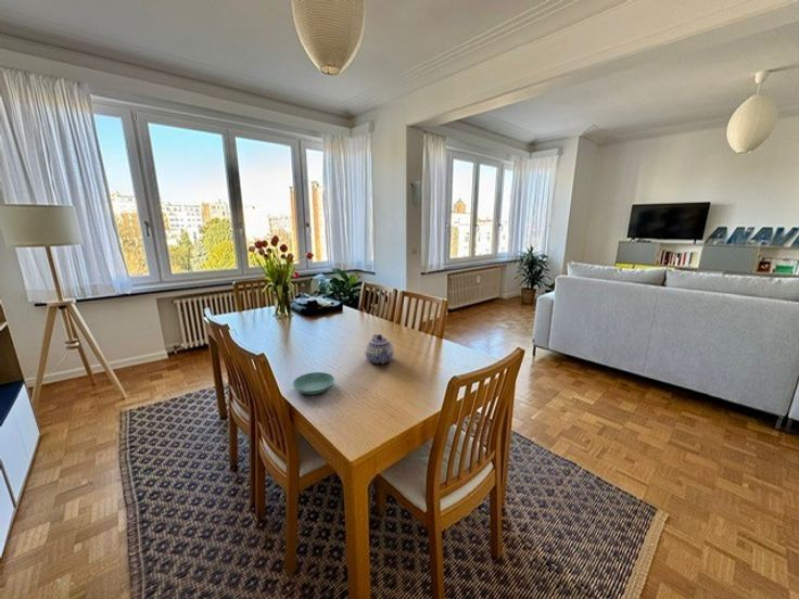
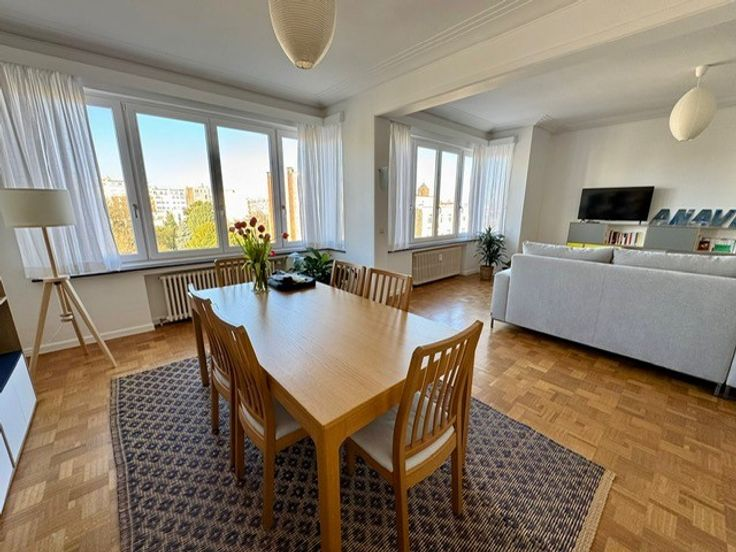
- teapot (379, 346)
- saucer (314, 384)
